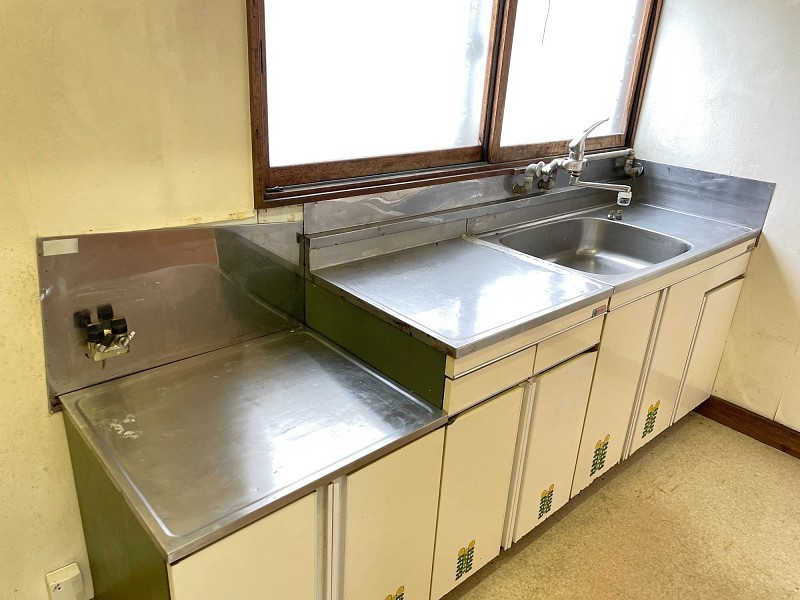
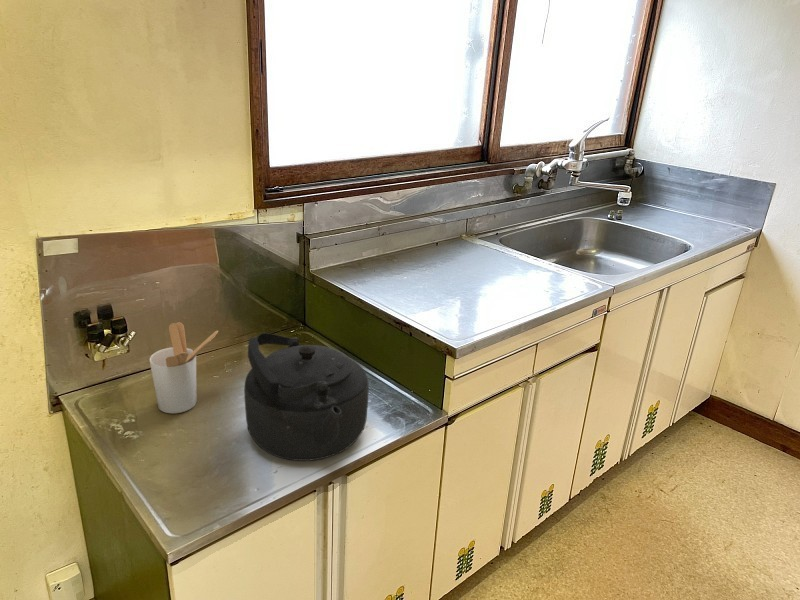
+ utensil holder (186, 368)
+ kettle (306, 392)
